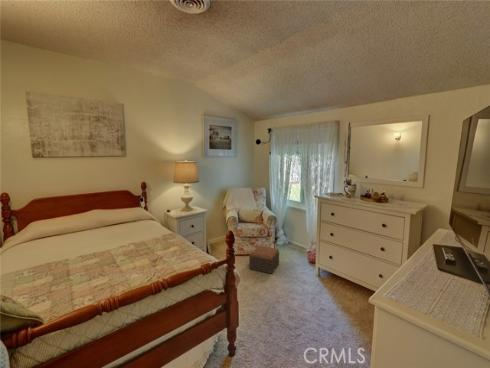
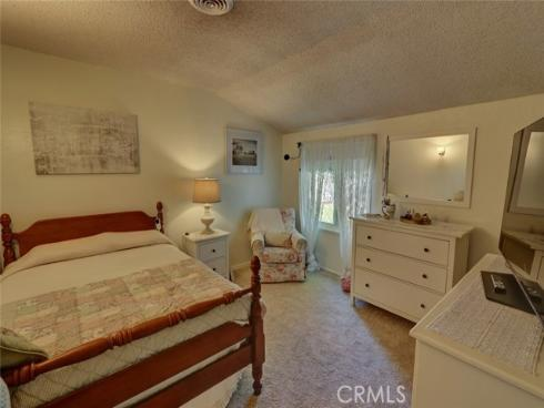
- footstool (264, 258)
